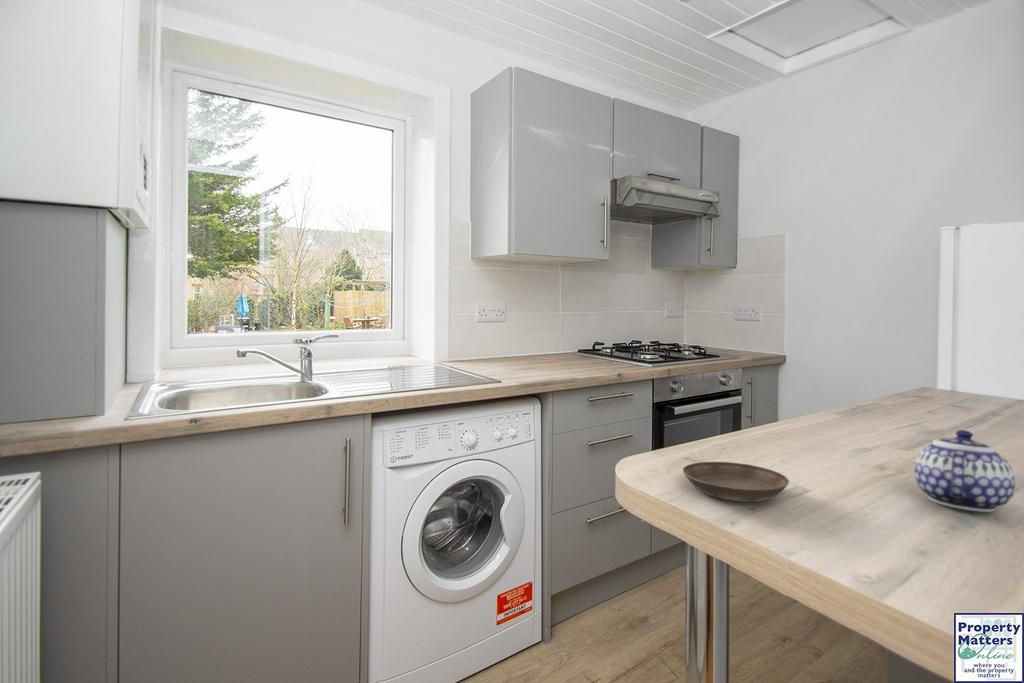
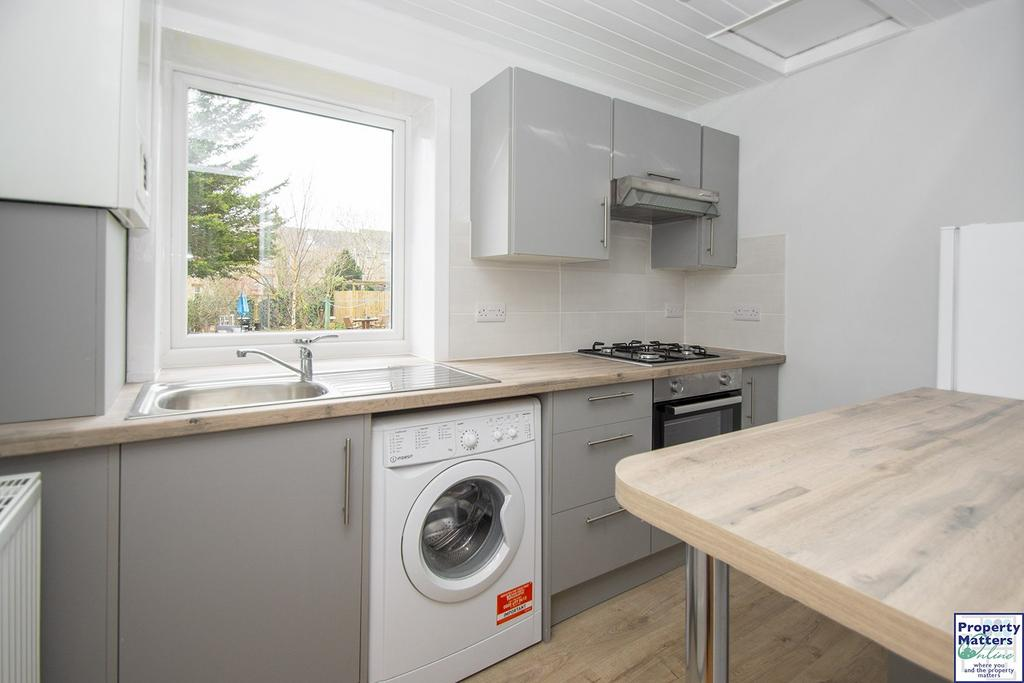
- saucer (733, 482)
- teapot (962, 467)
